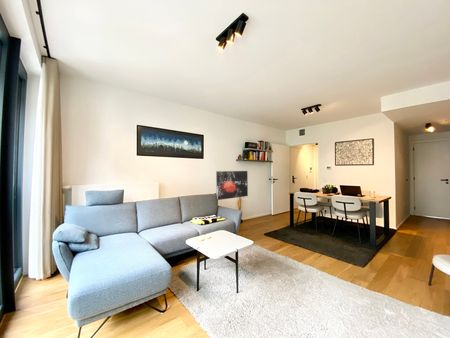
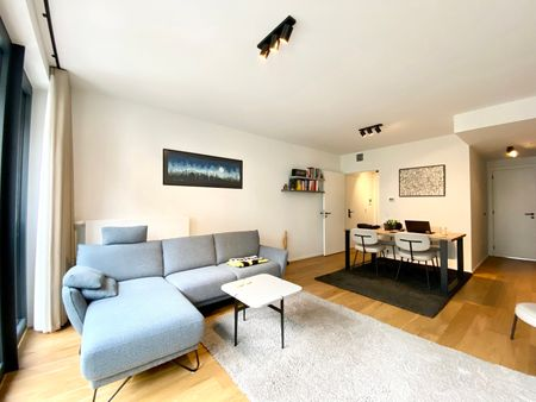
- wall art (233, 184)
